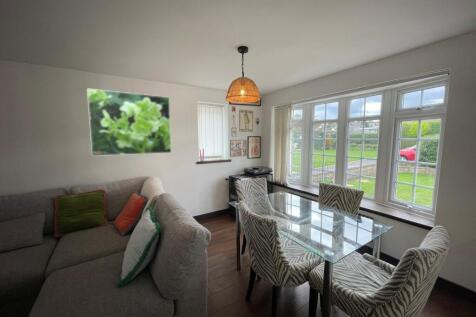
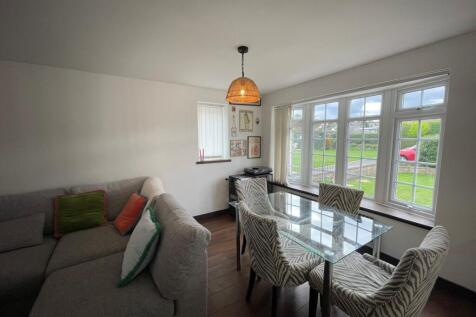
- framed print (133, 124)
